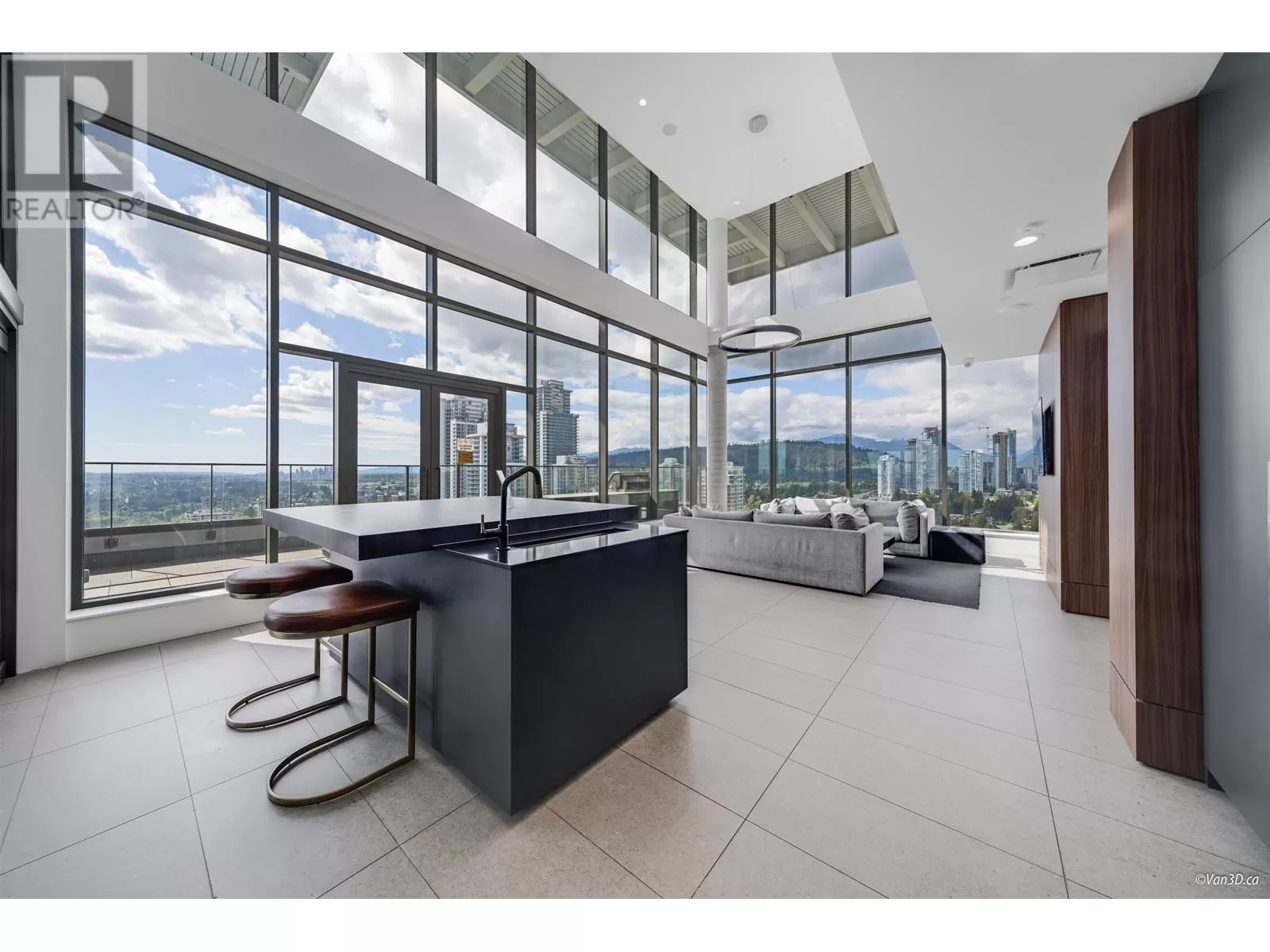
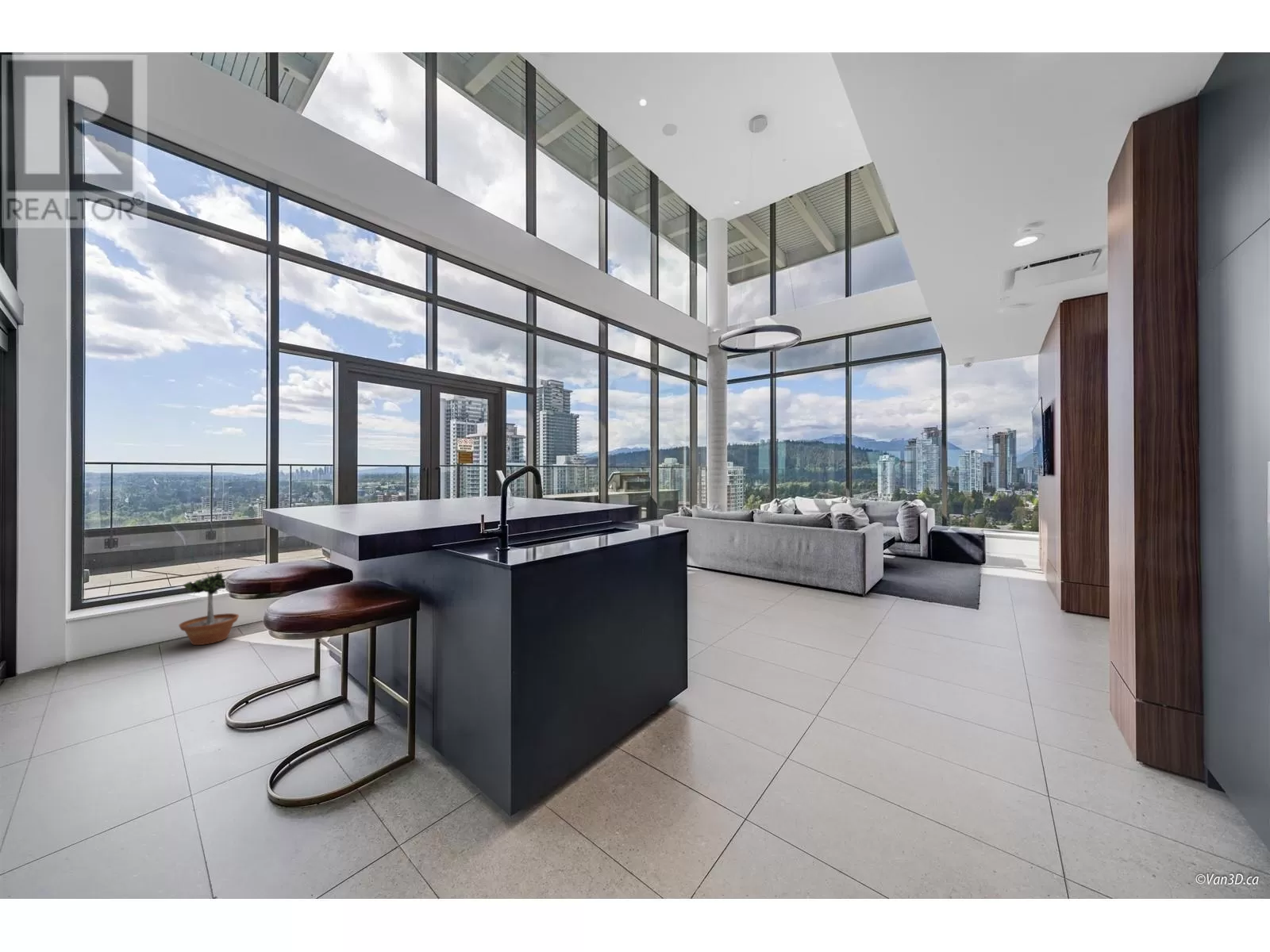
+ potted tree (210, 604)
